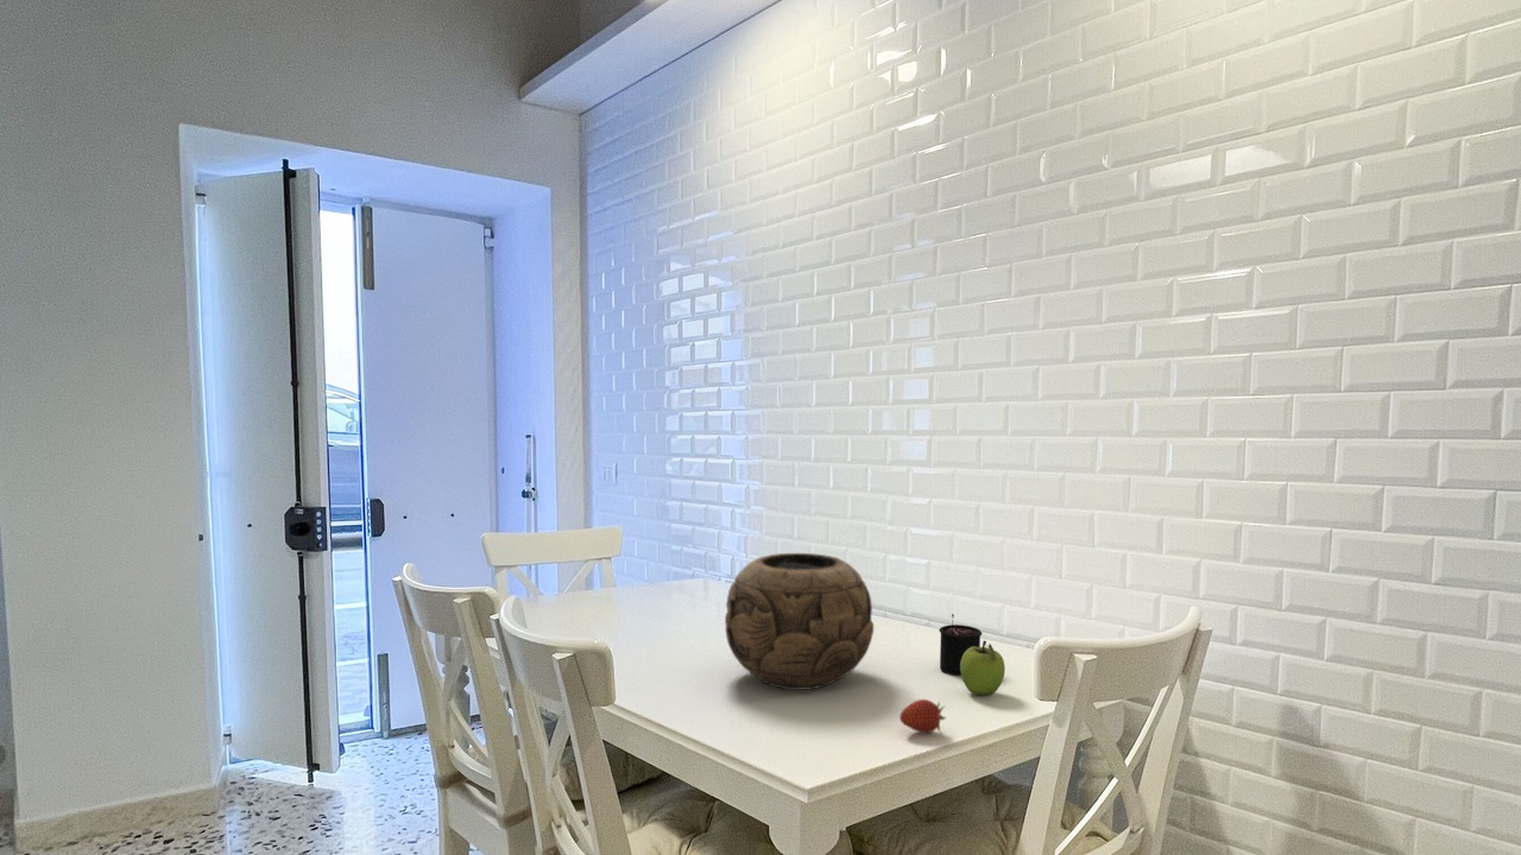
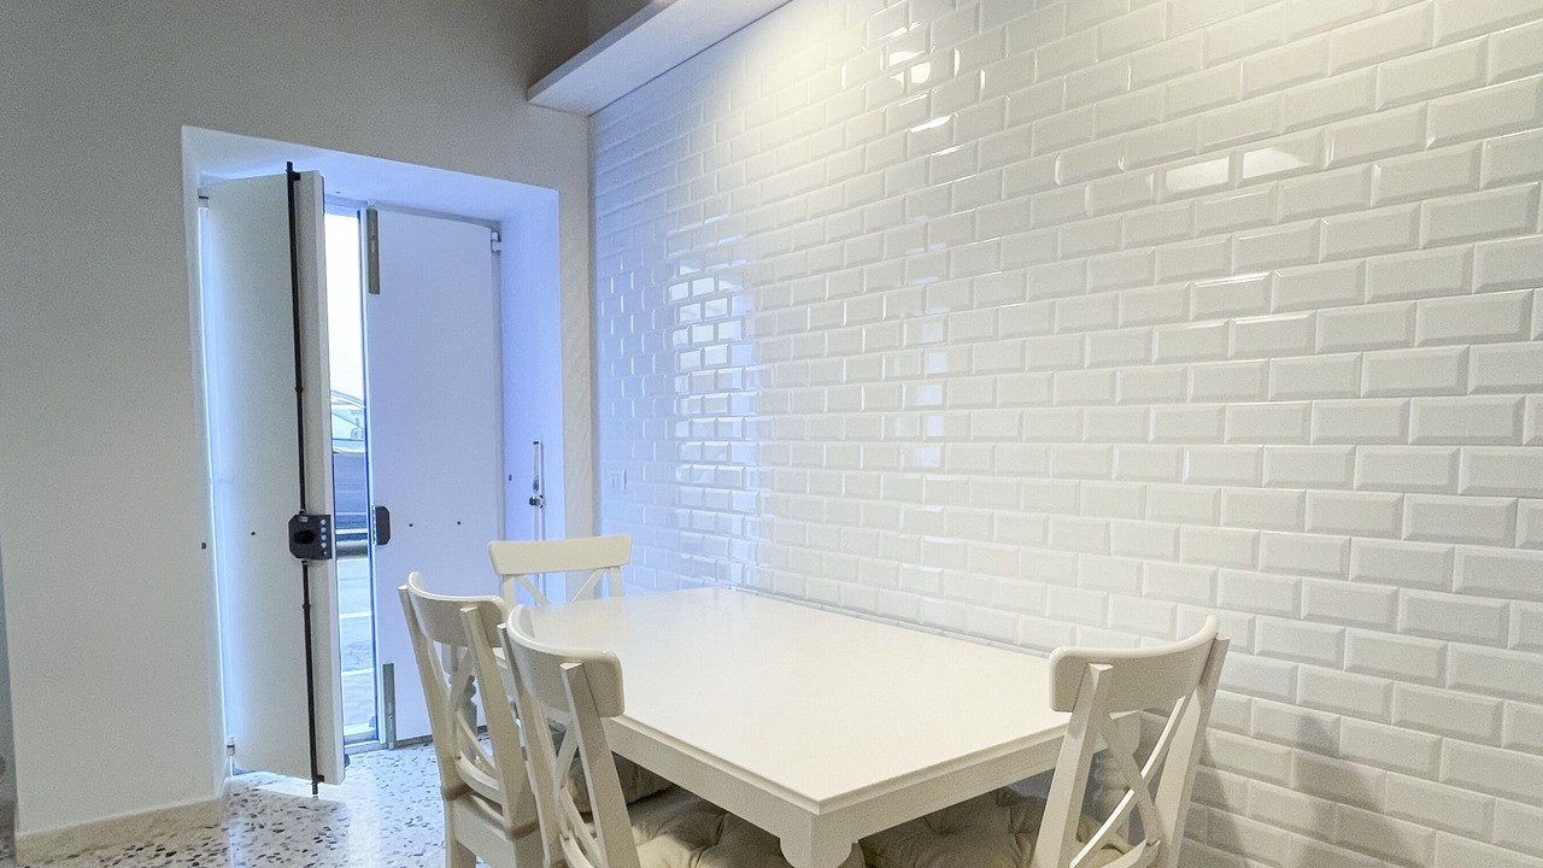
- fruit (984, 667)
- fruit (922, 715)
- candle (960, 640)
- decorative bowl (799, 619)
